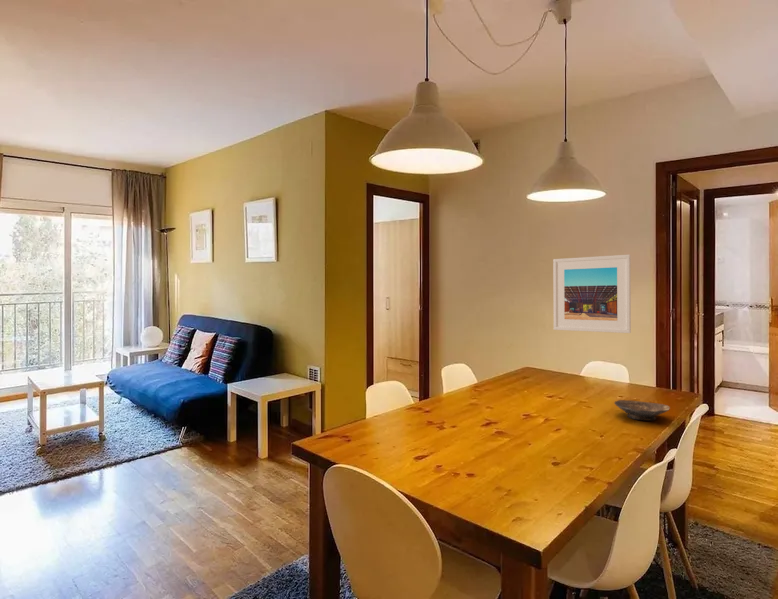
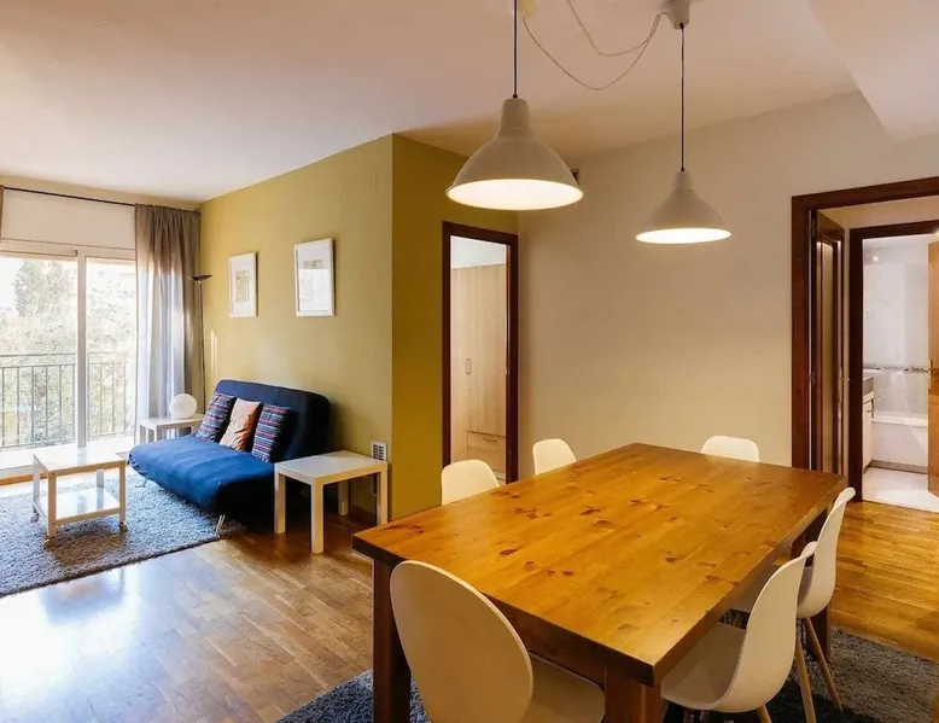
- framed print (590, 294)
- bowl (641, 411)
